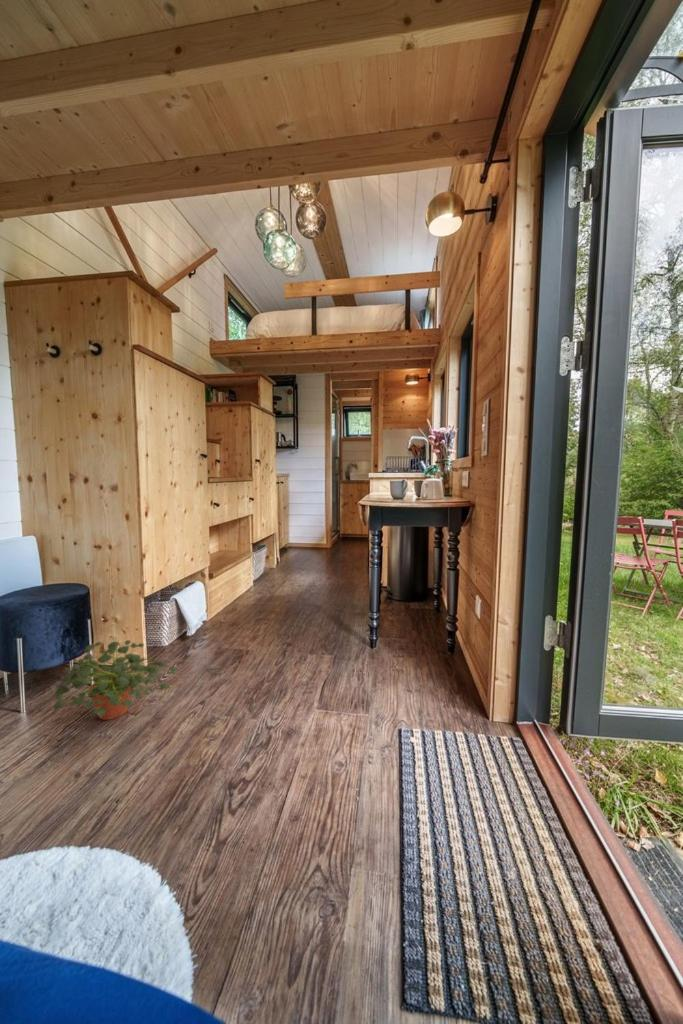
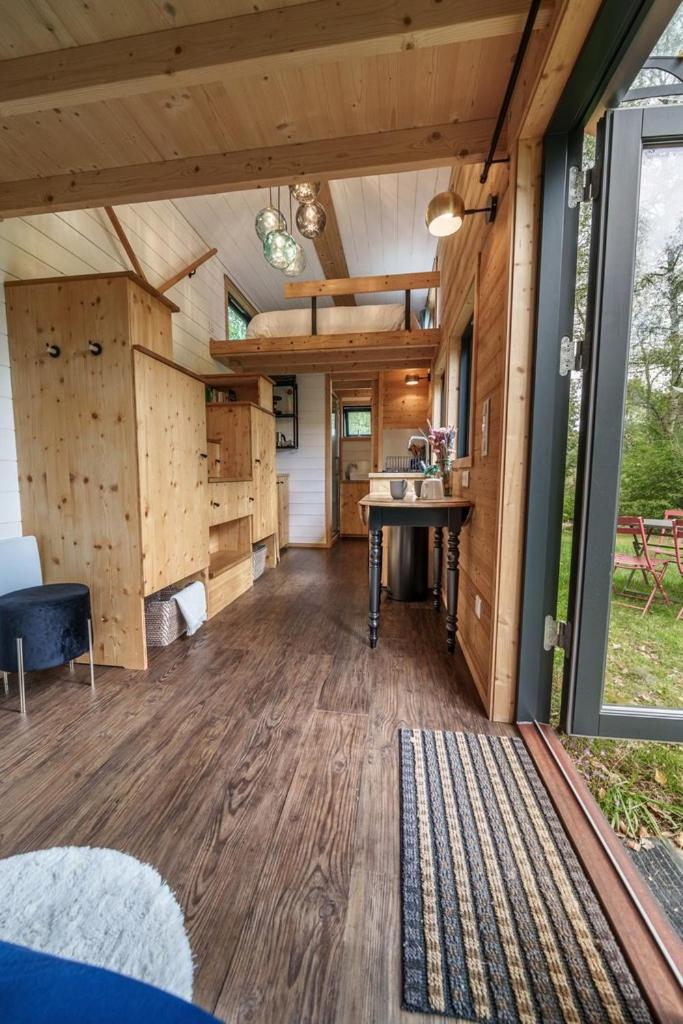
- potted plant (120, 683)
